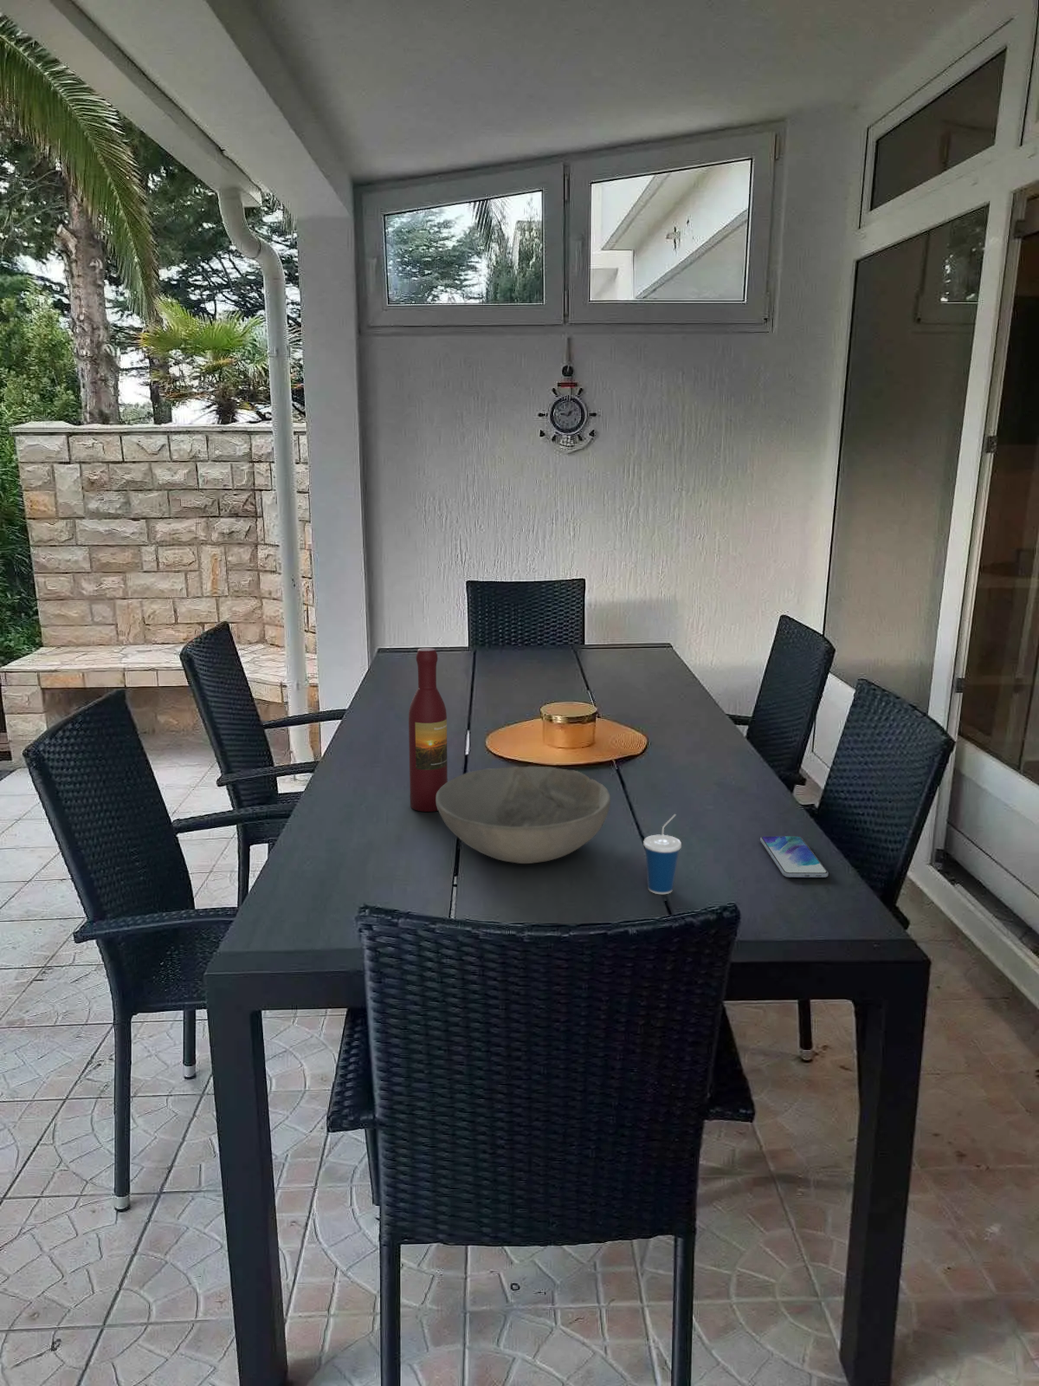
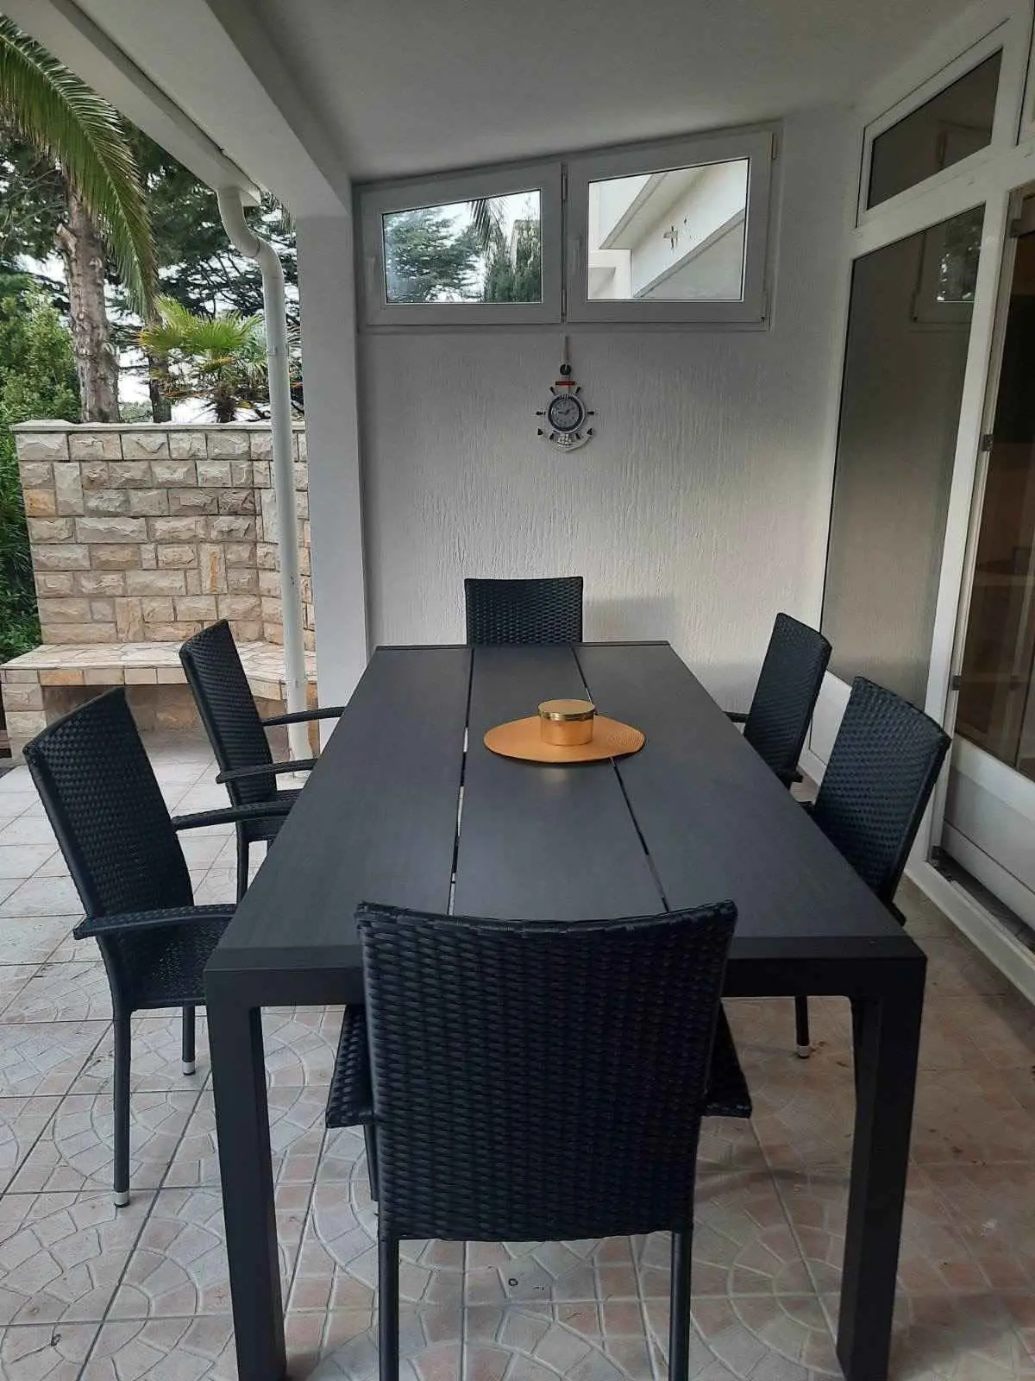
- bowl (522, 819)
- wine bottle (428, 729)
- smartphone (792, 856)
- cup (661, 852)
